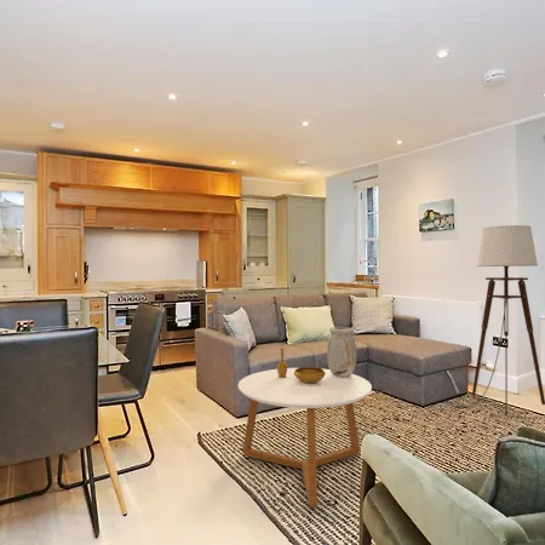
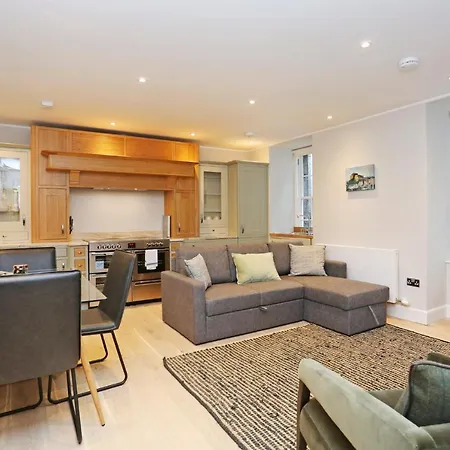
- decorative bowl (302, 367)
- floor lamp (489, 312)
- coffee table (308, 425)
- vase (342, 351)
